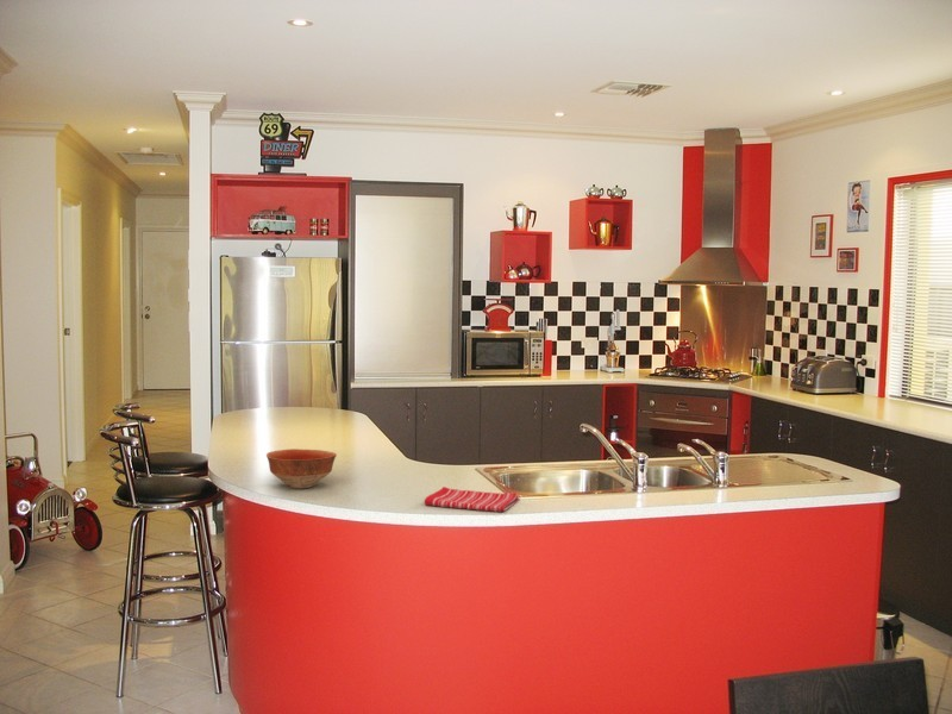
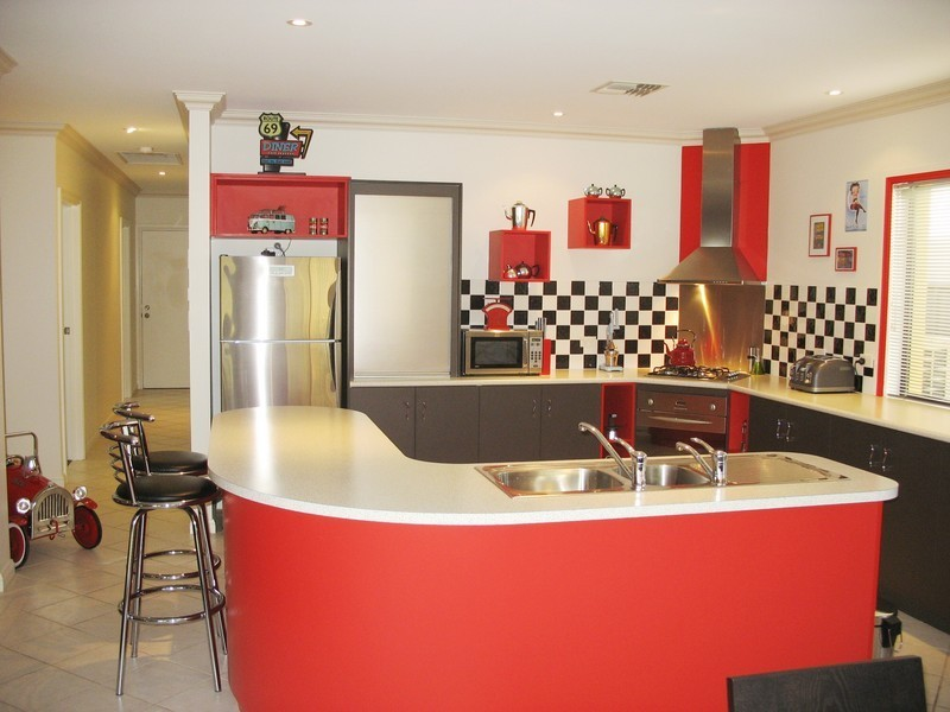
- bowl (301, 469)
- dish towel (471, 499)
